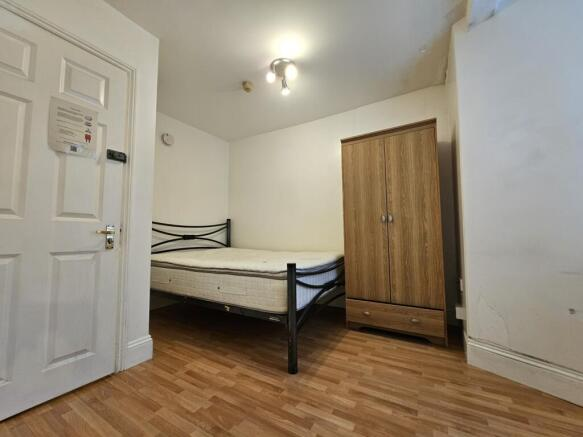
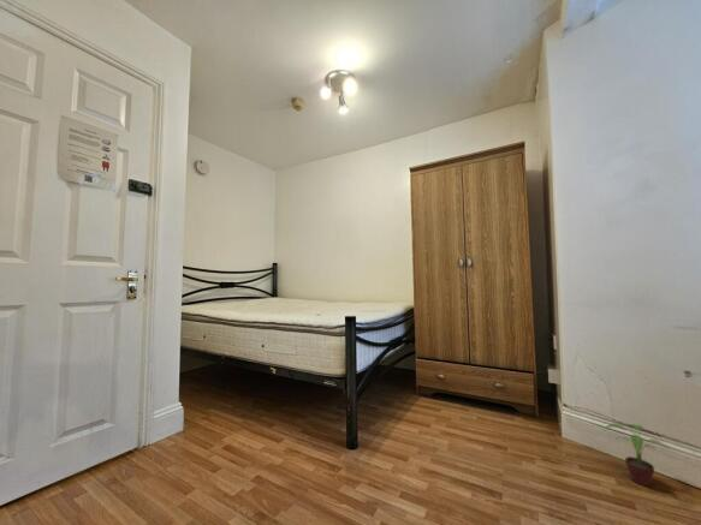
+ potted plant (636, 454)
